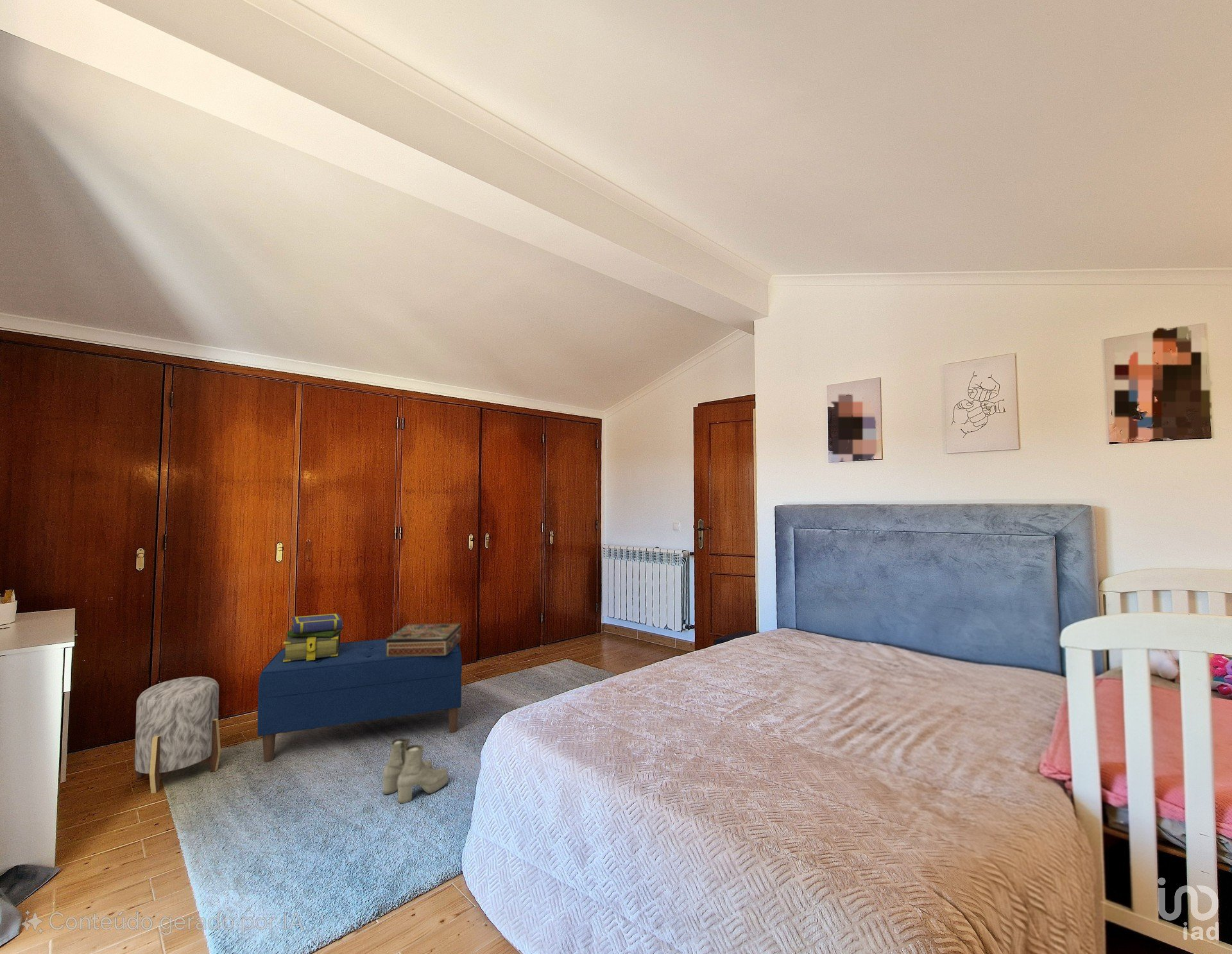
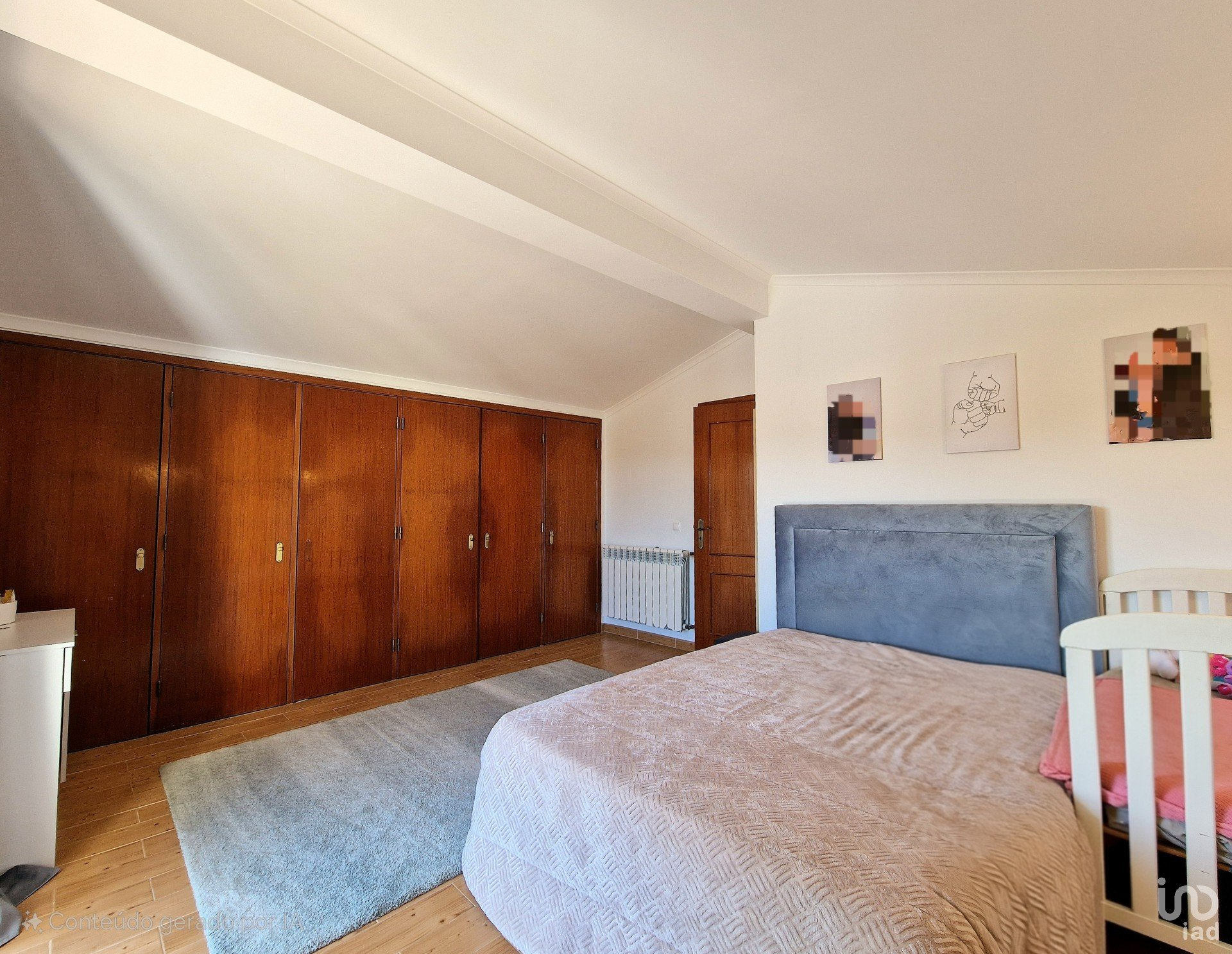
- bench (370, 690)
- stool (178, 727)
- boots (415, 763)
- stack of books (316, 635)
- decorative box (425, 638)
